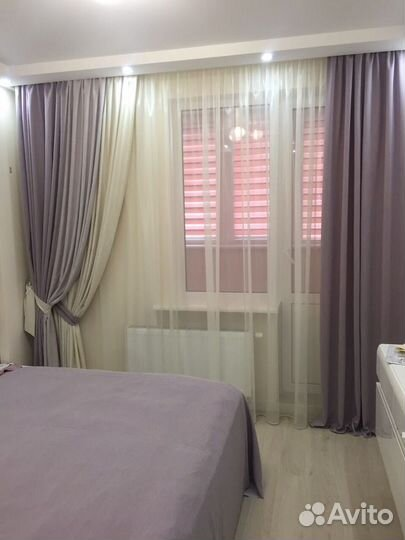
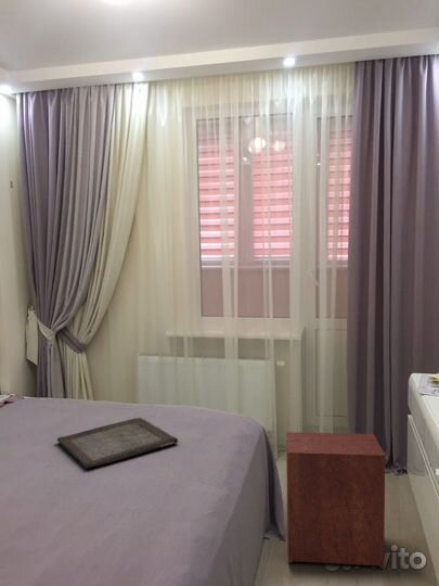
+ nightstand (332, 495)
+ serving tray (116, 440)
